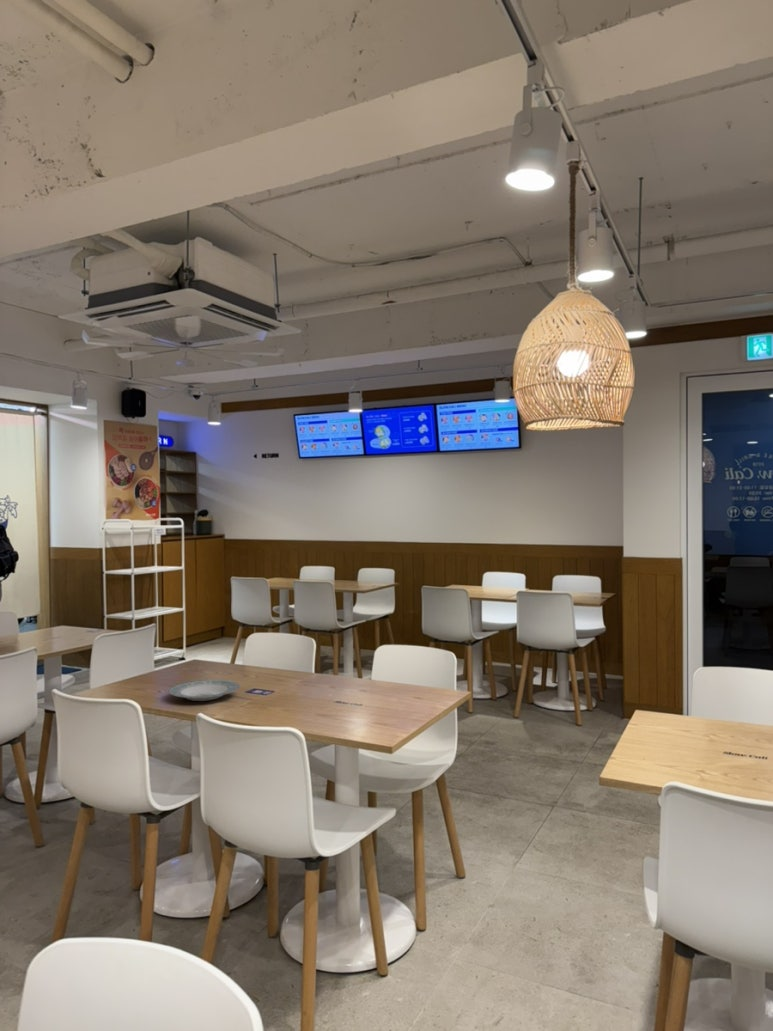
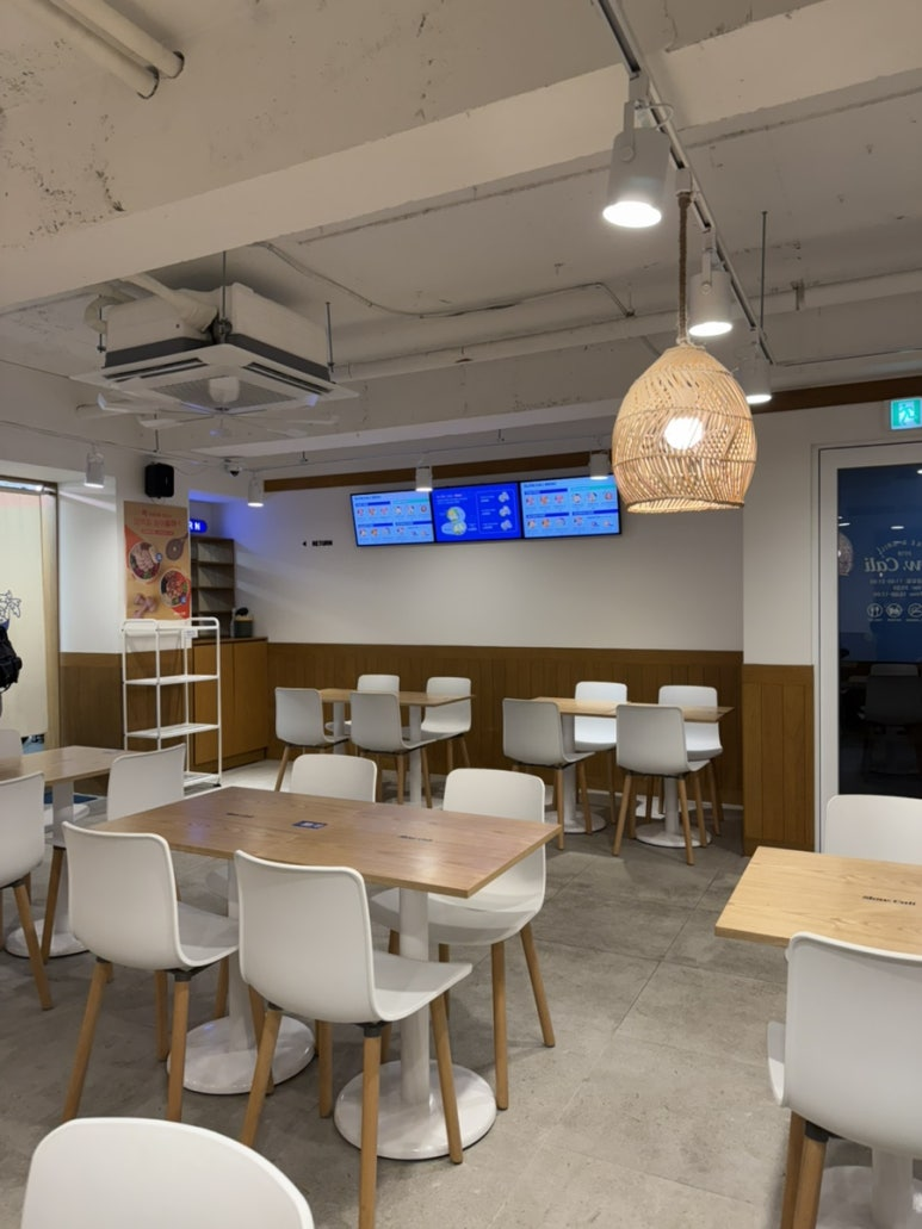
- plate (204, 692)
